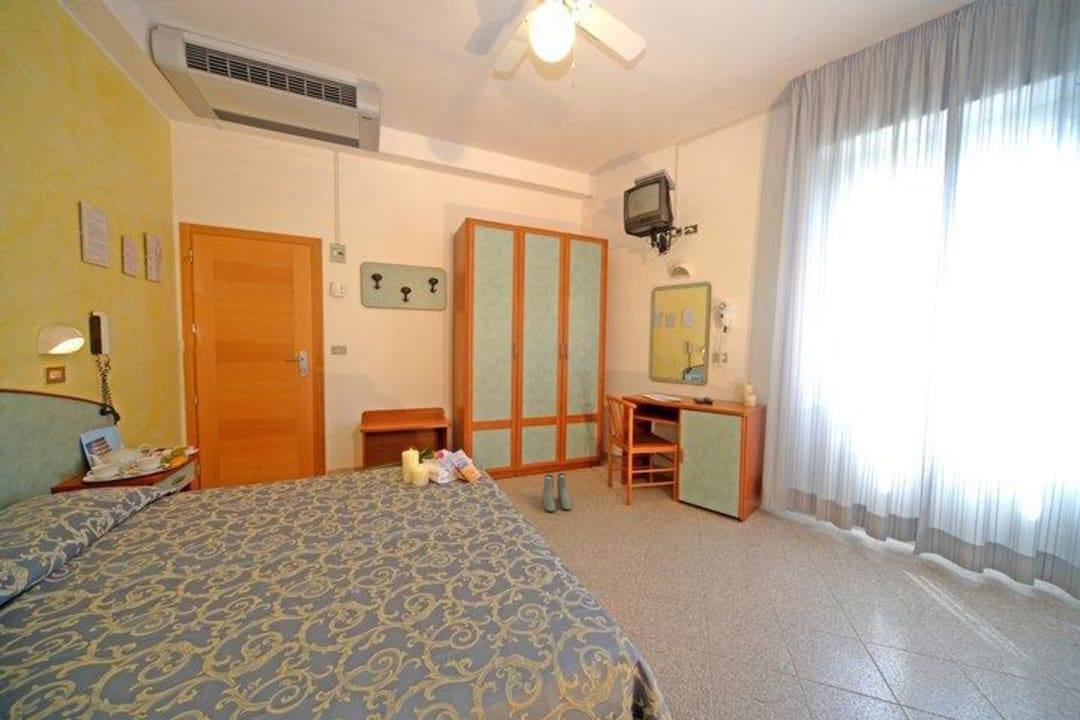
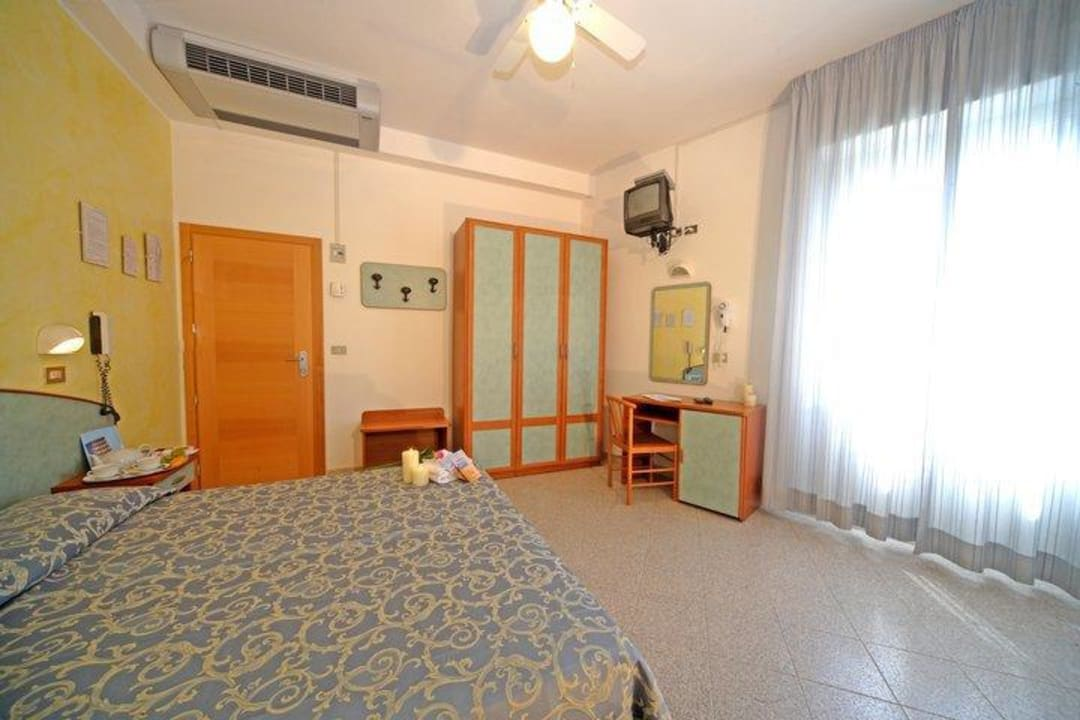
- boots (558, 491)
